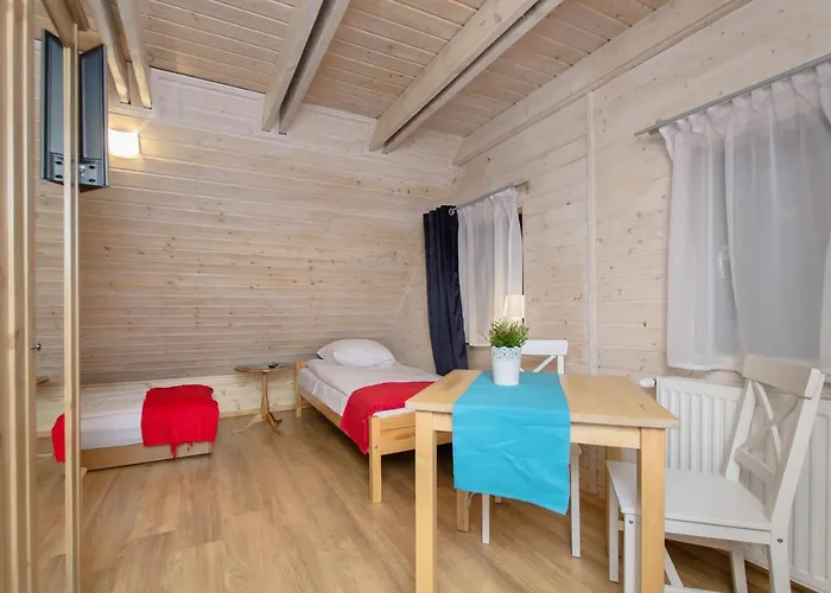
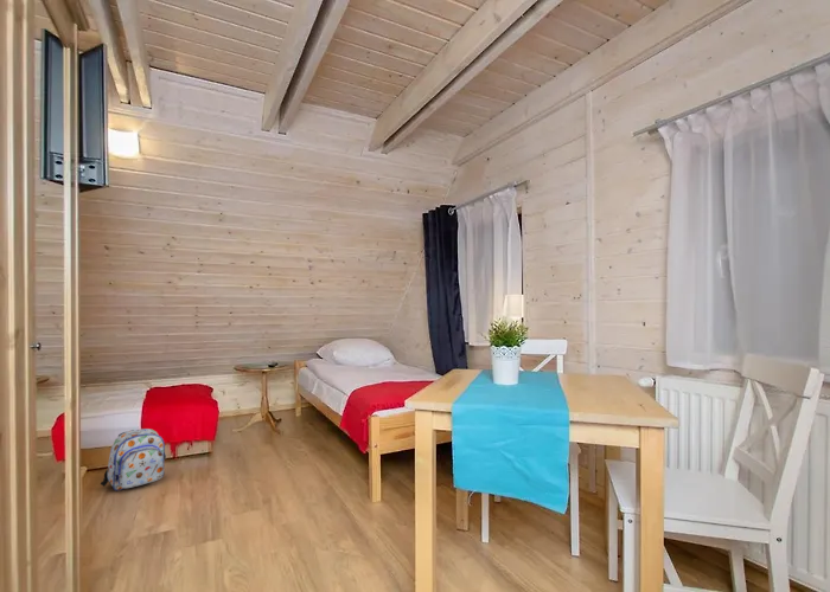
+ backpack (138, 457)
